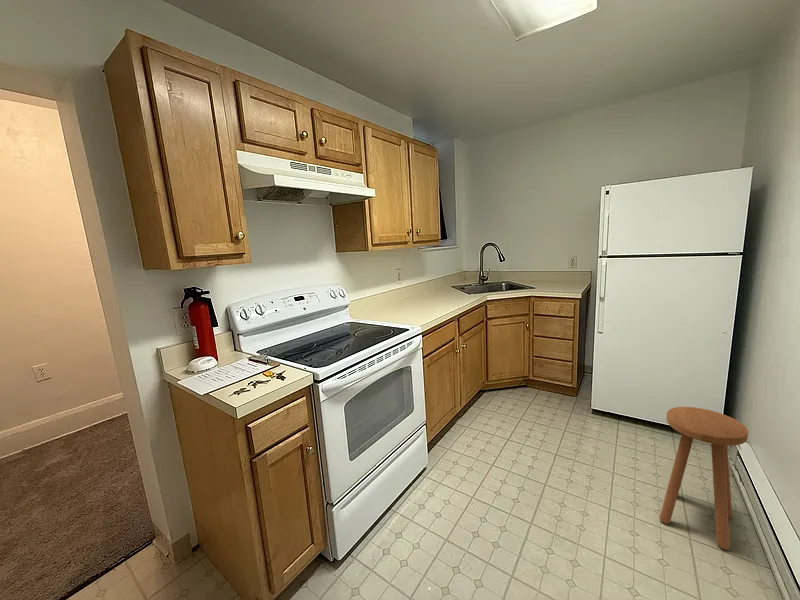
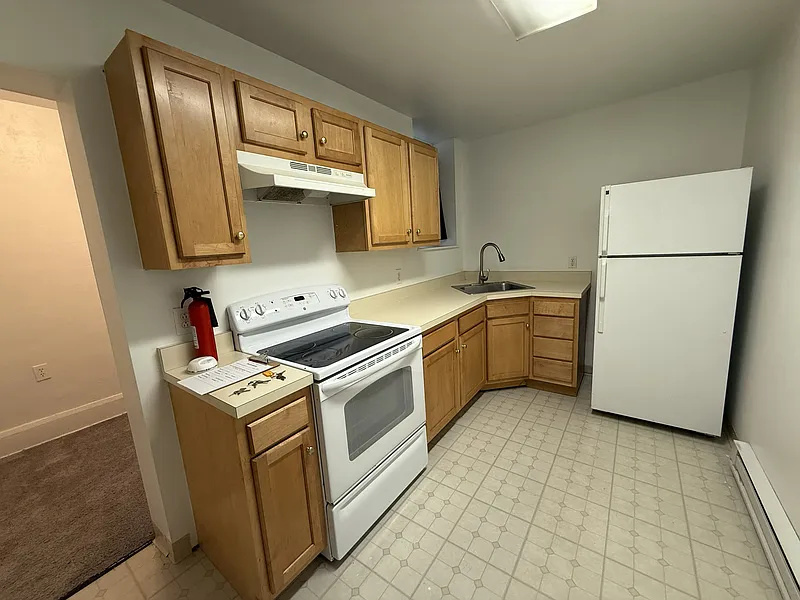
- stool (713, 471)
